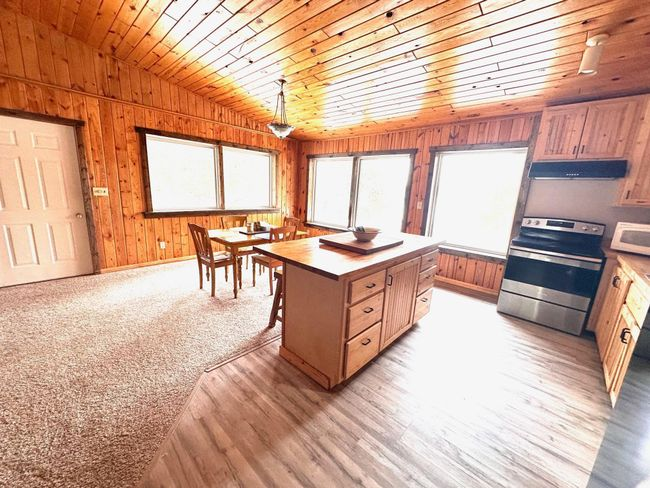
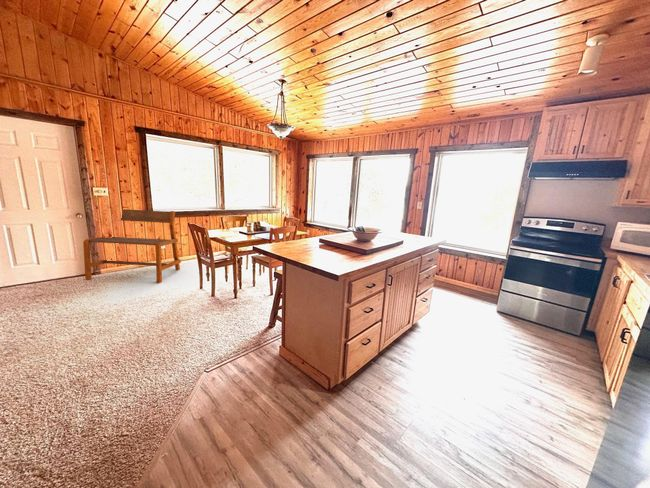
+ bench (133, 243)
